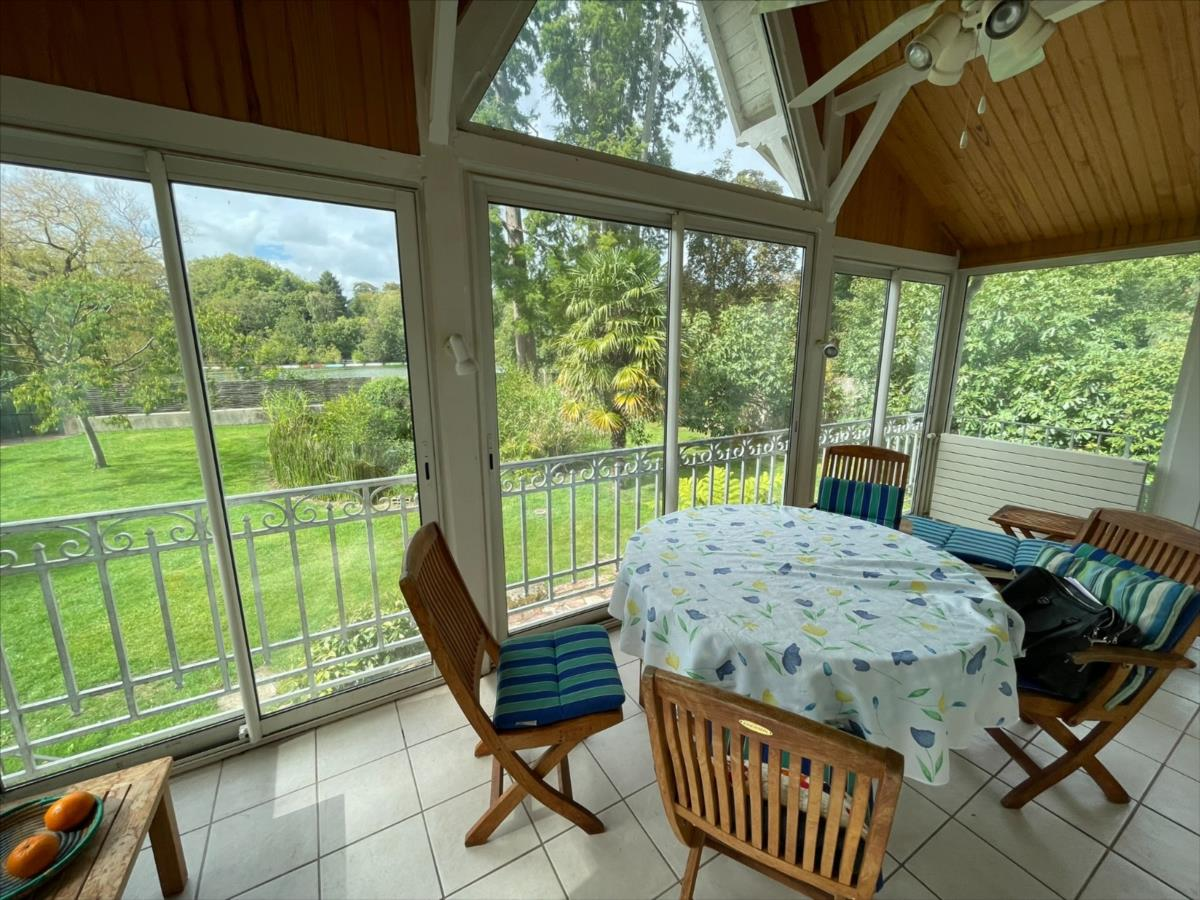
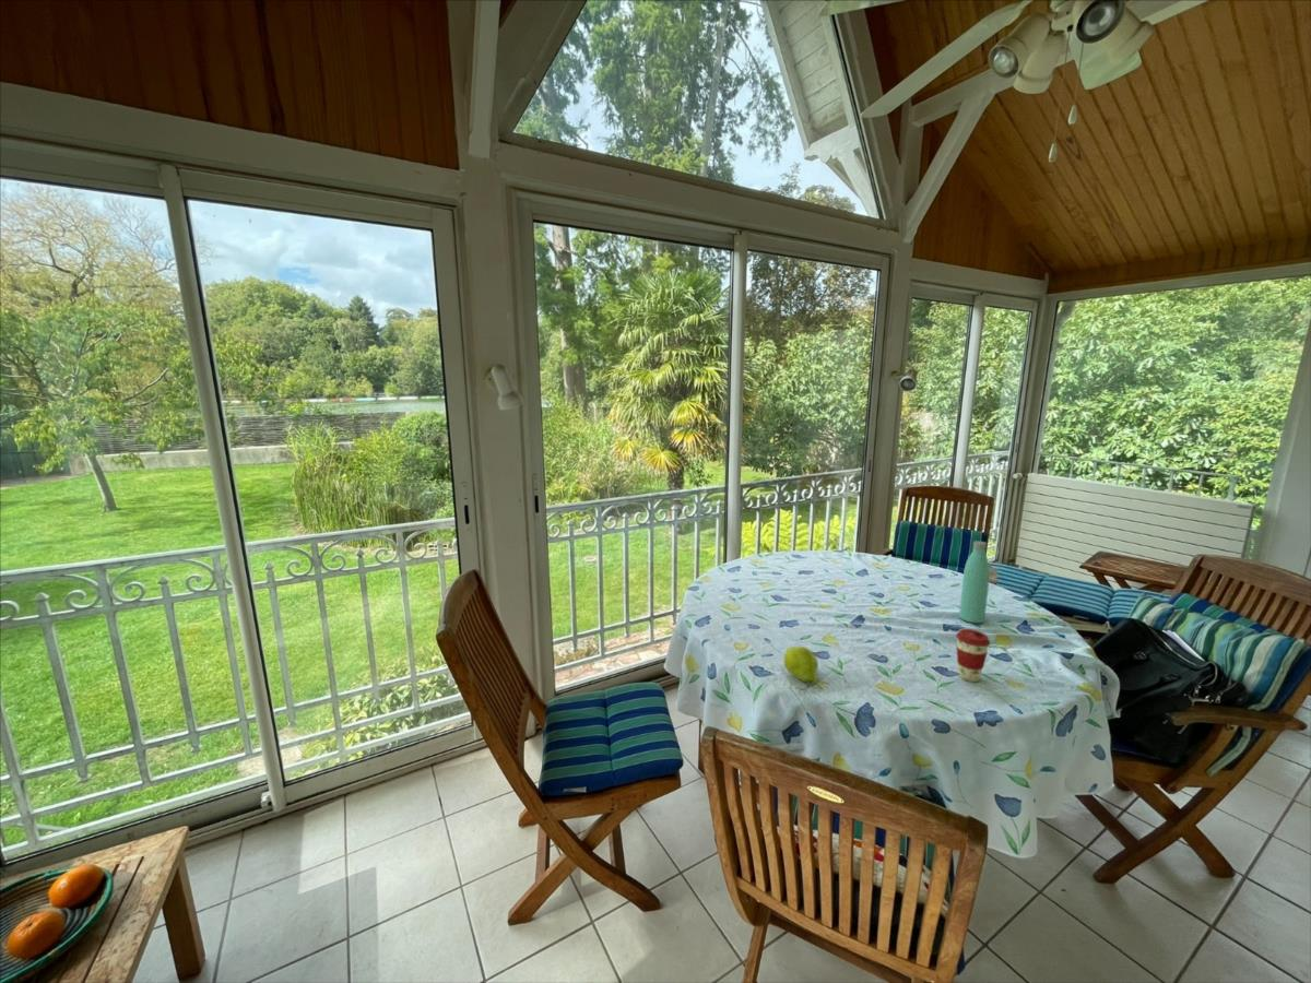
+ coffee cup (970, 655)
+ fruit (802, 664)
+ bottle (976, 581)
